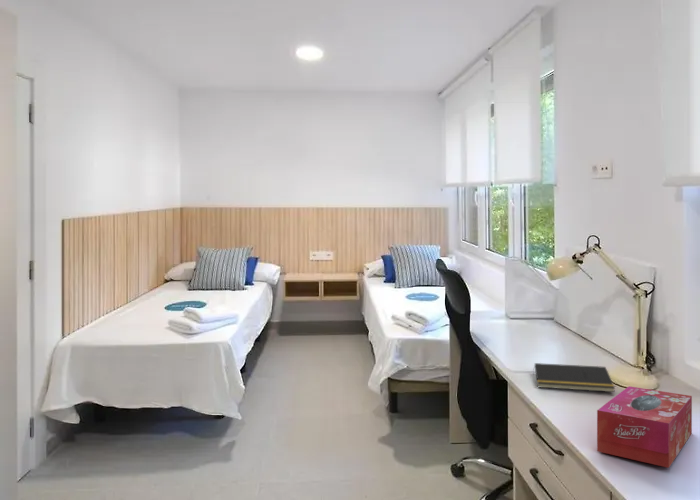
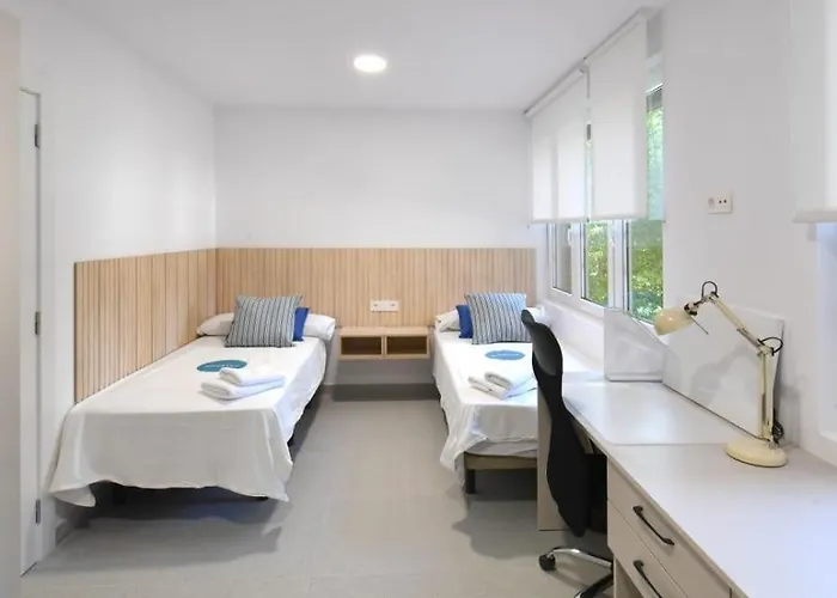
- notepad (572, 376)
- tissue box (646, 422)
